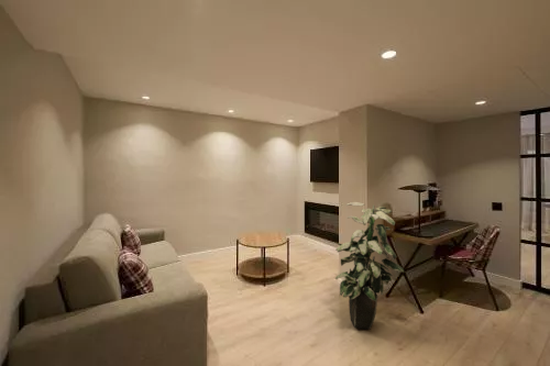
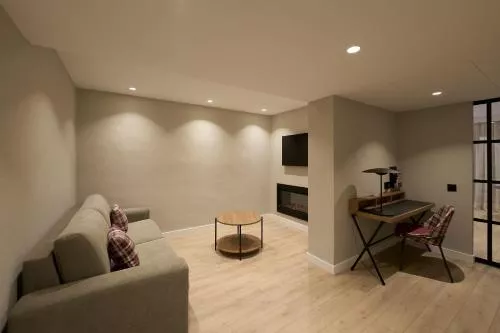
- indoor plant (363, 263)
